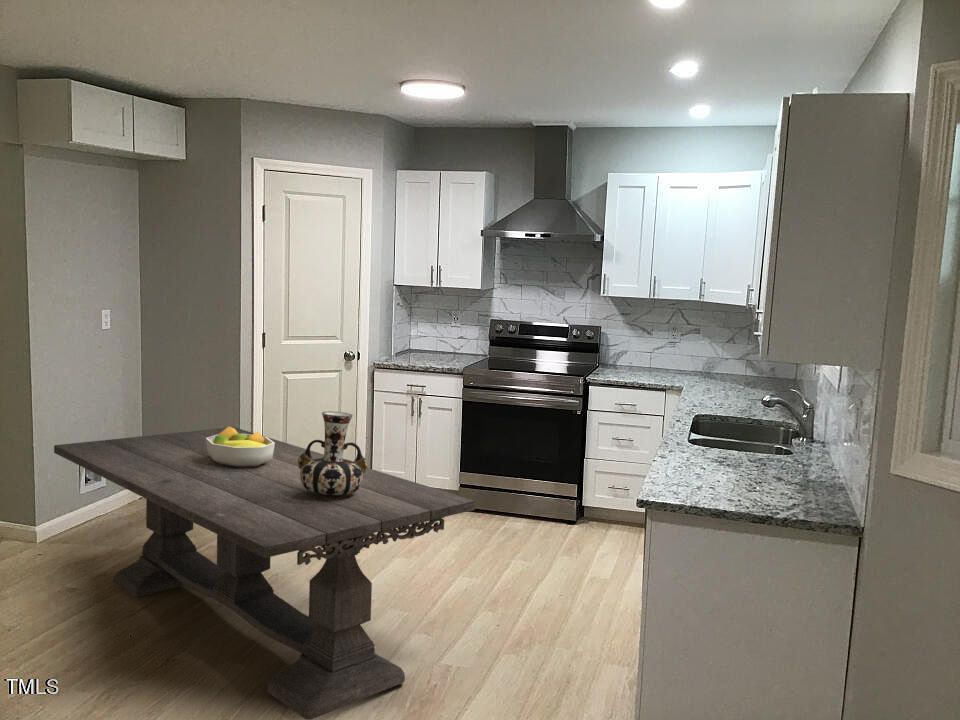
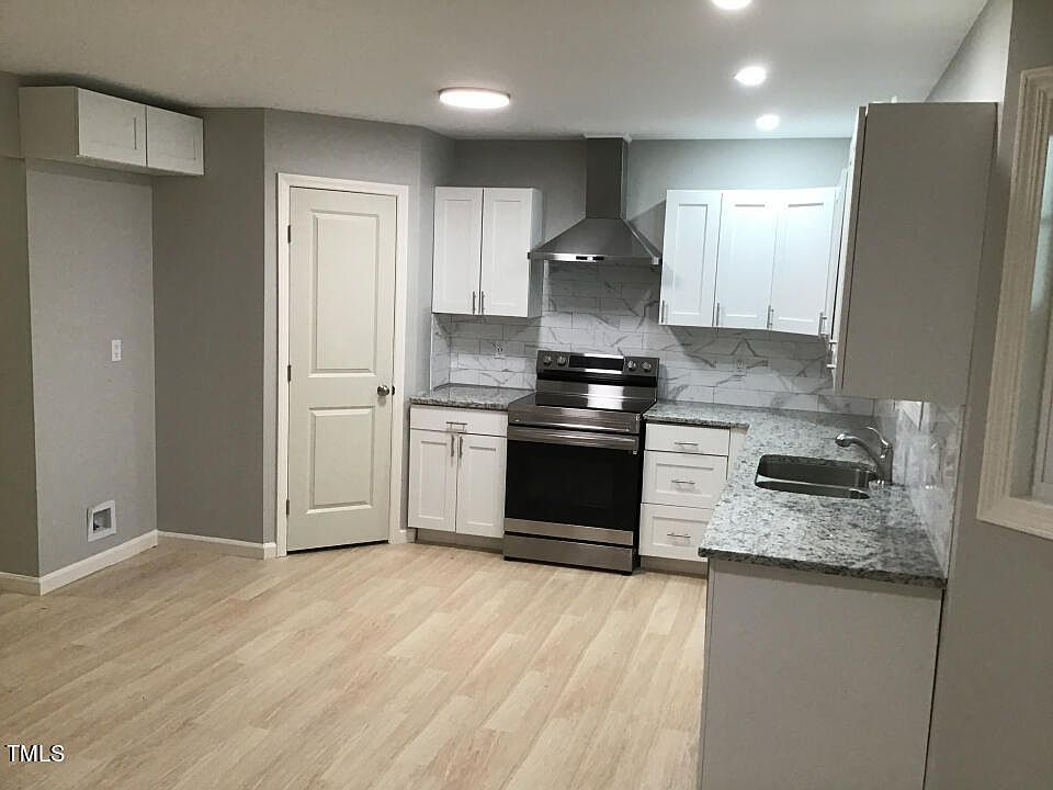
- vase (331, 454)
- fruit bowl (240, 445)
- dining table (243, 548)
